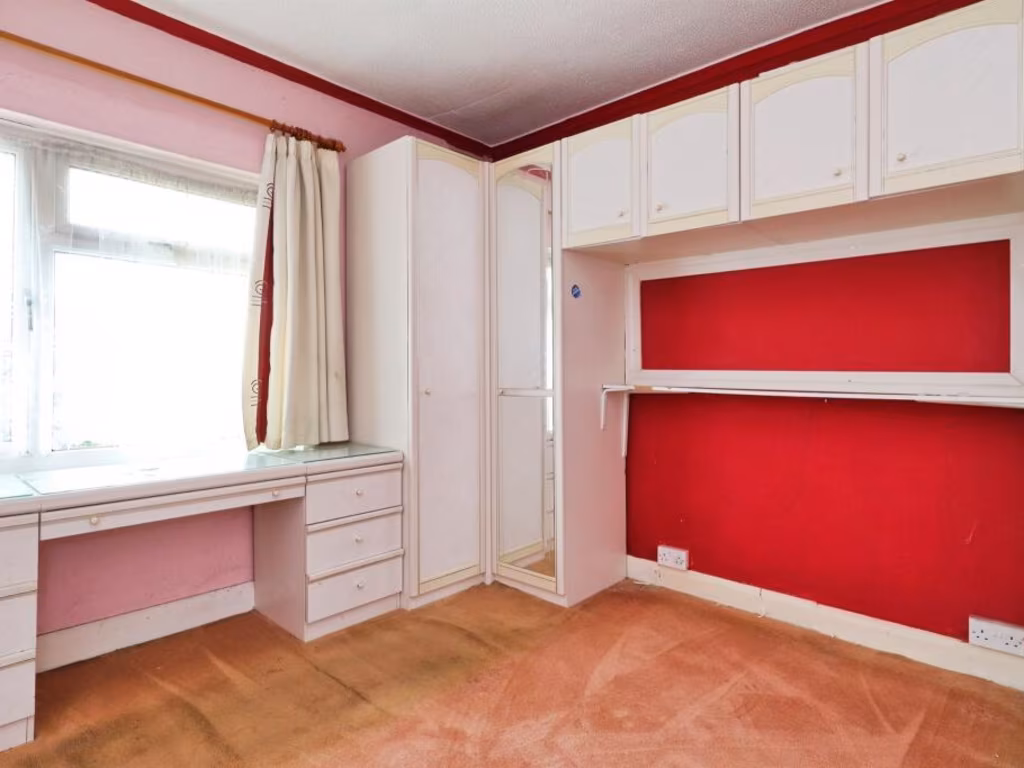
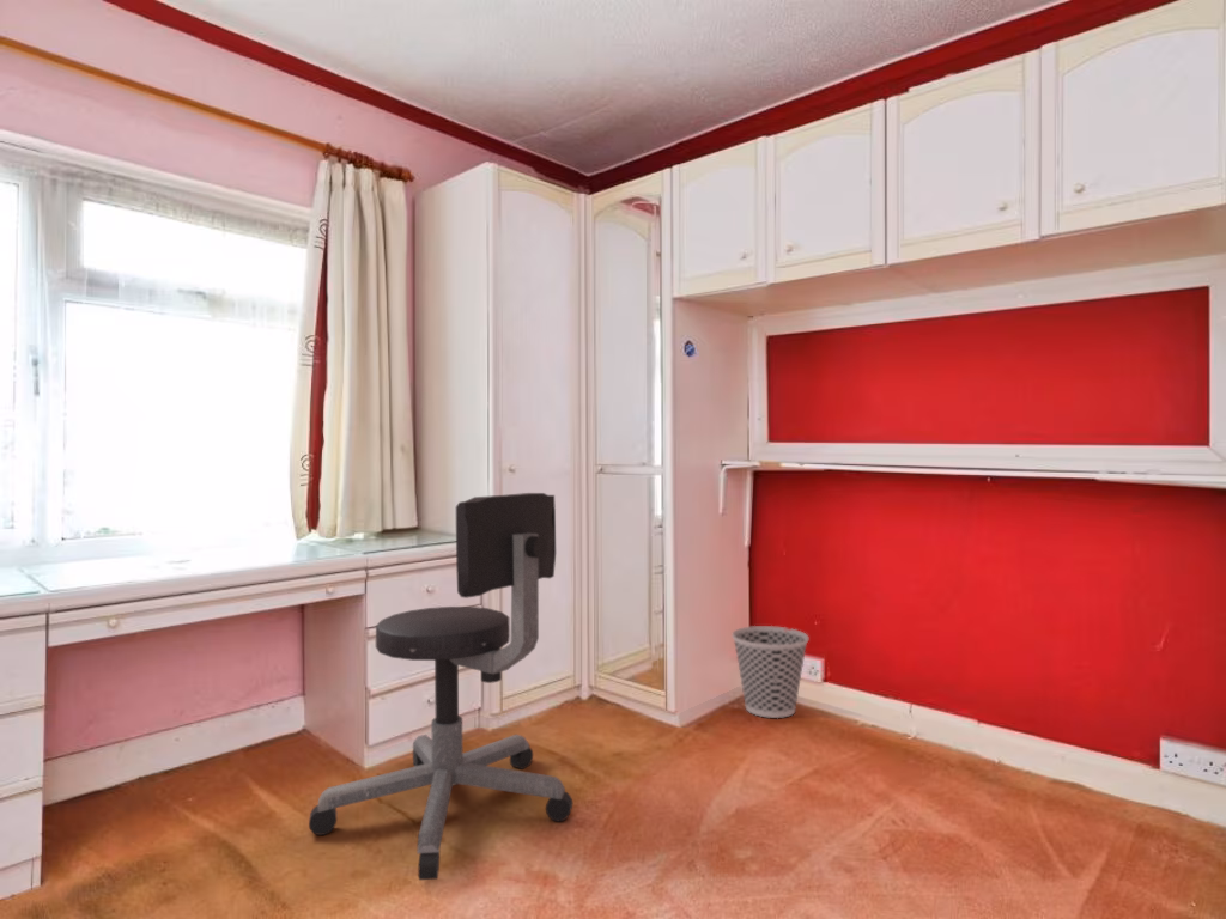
+ office chair (457, 650)
+ wastebasket (770, 671)
